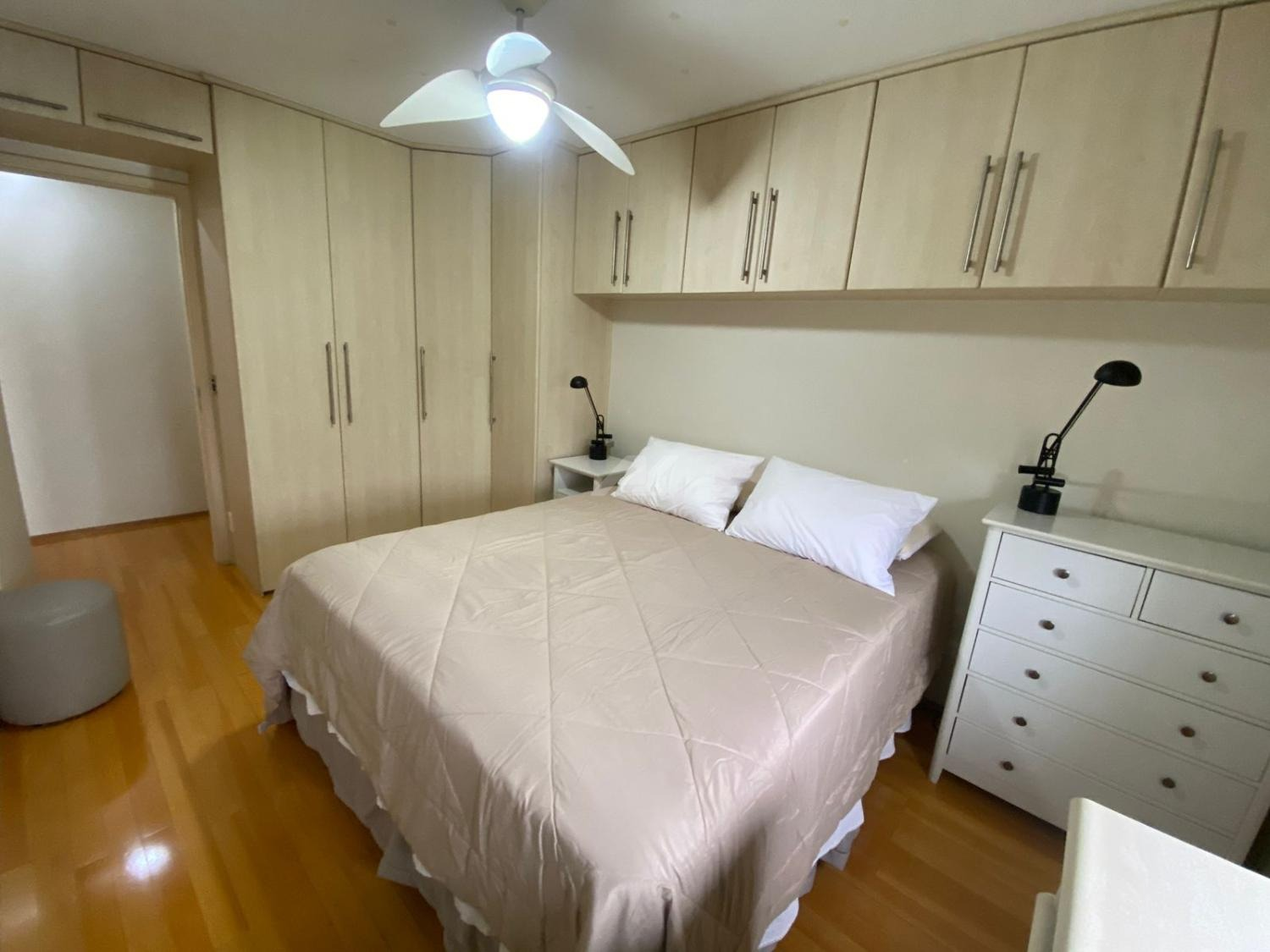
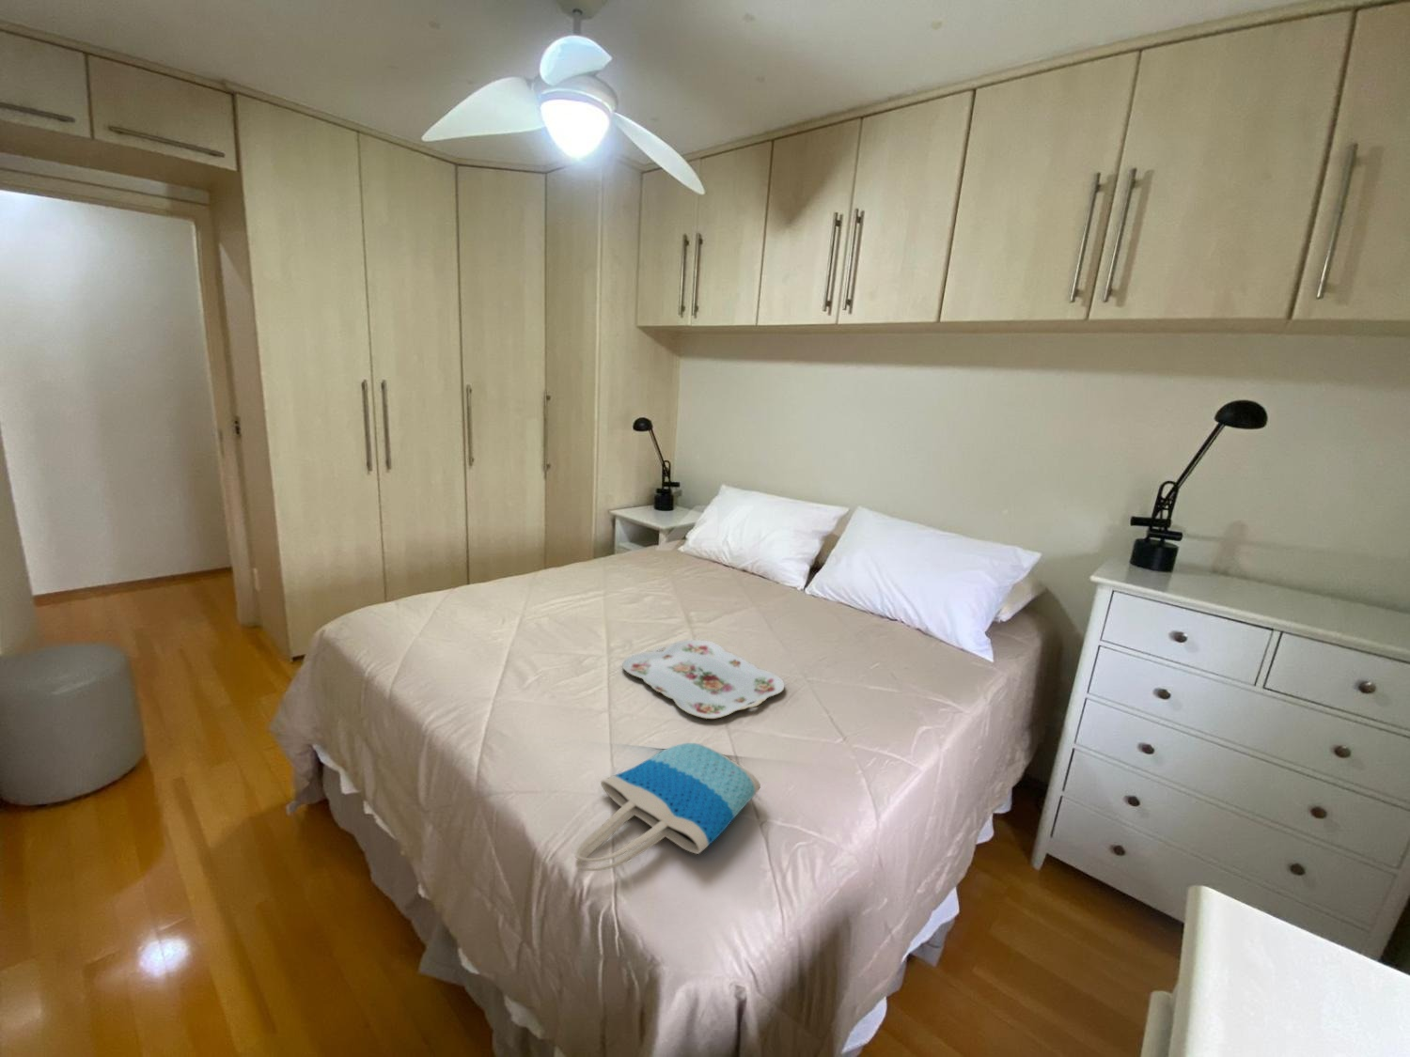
+ tote bag (658, 804)
+ serving tray (702, 675)
